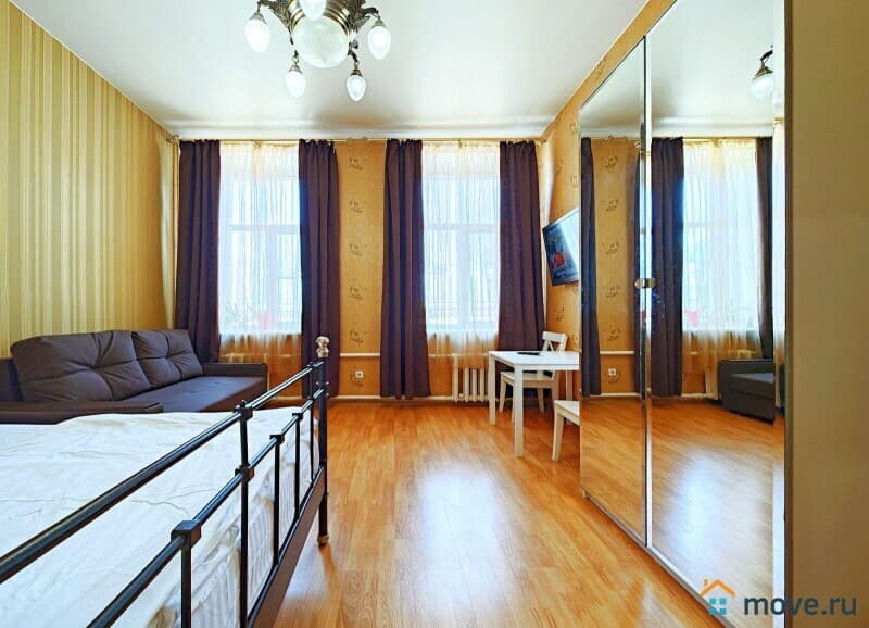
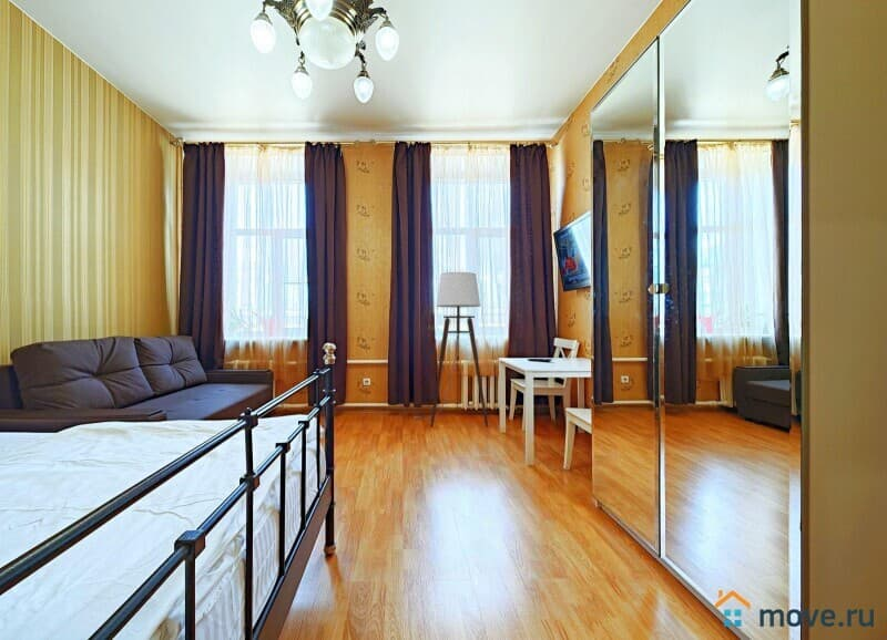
+ floor lamp (445, 348)
